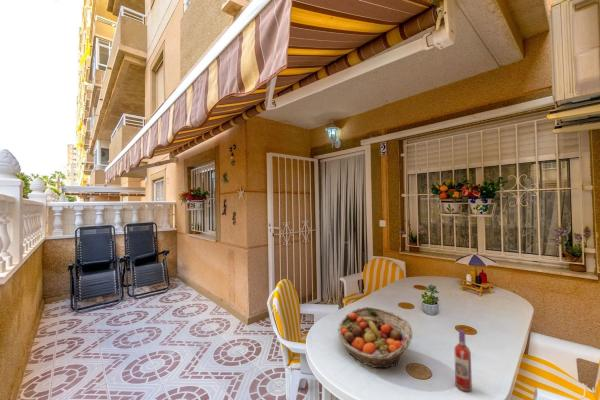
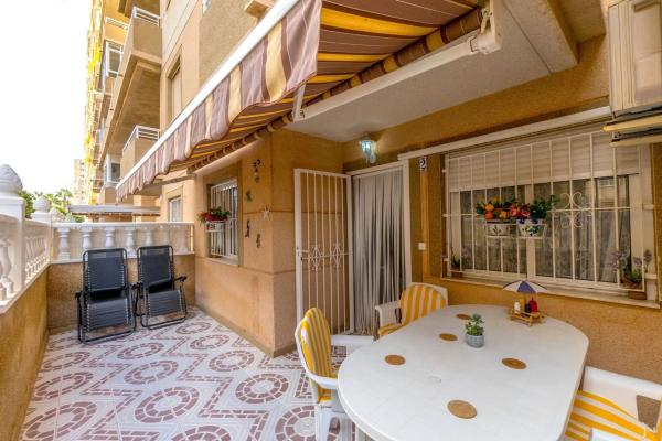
- wine bottle (462, 358)
- fruit basket (373, 335)
